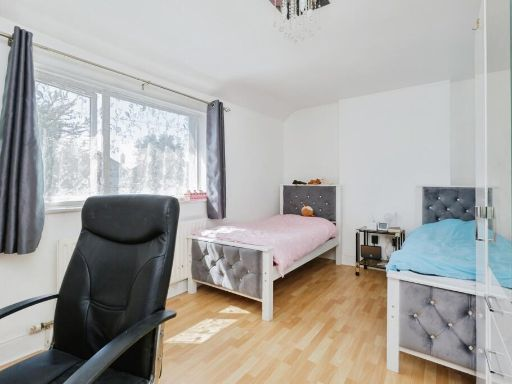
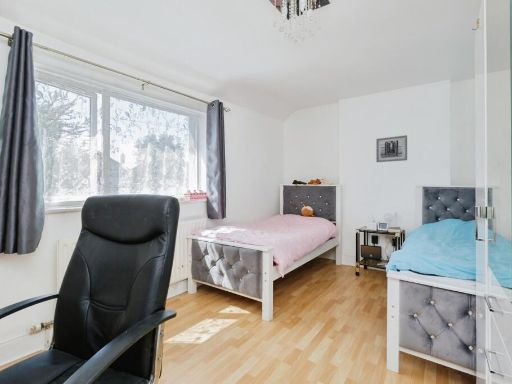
+ wall art (391, 149)
